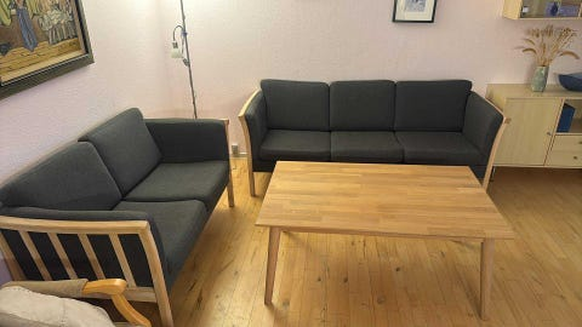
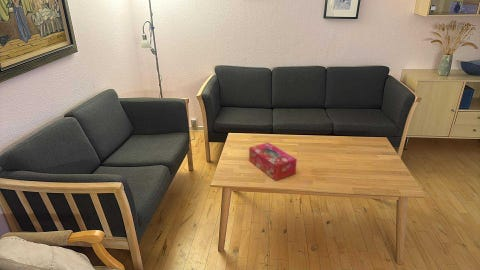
+ tissue box (271, 160)
